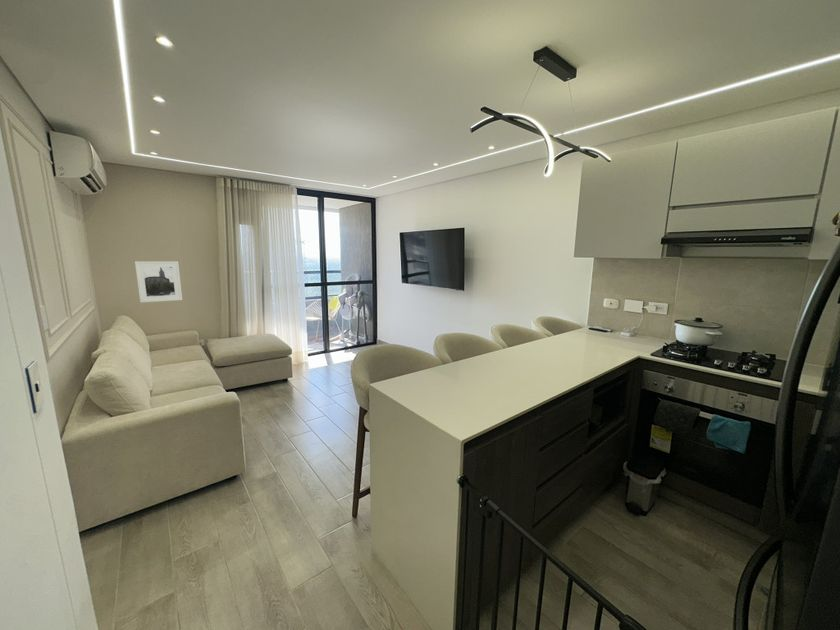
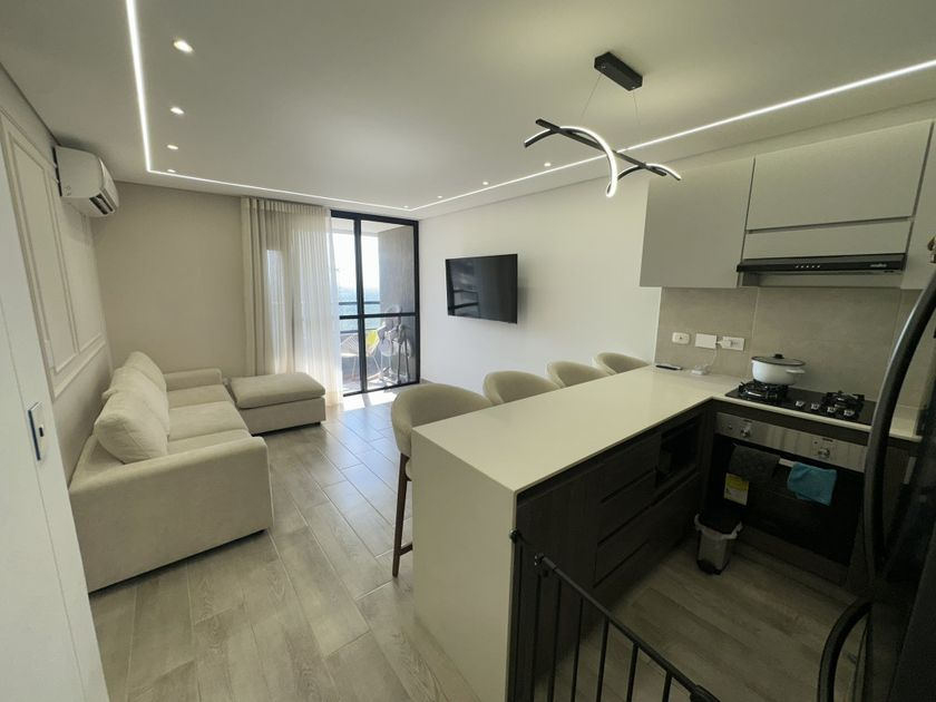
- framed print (159, 281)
